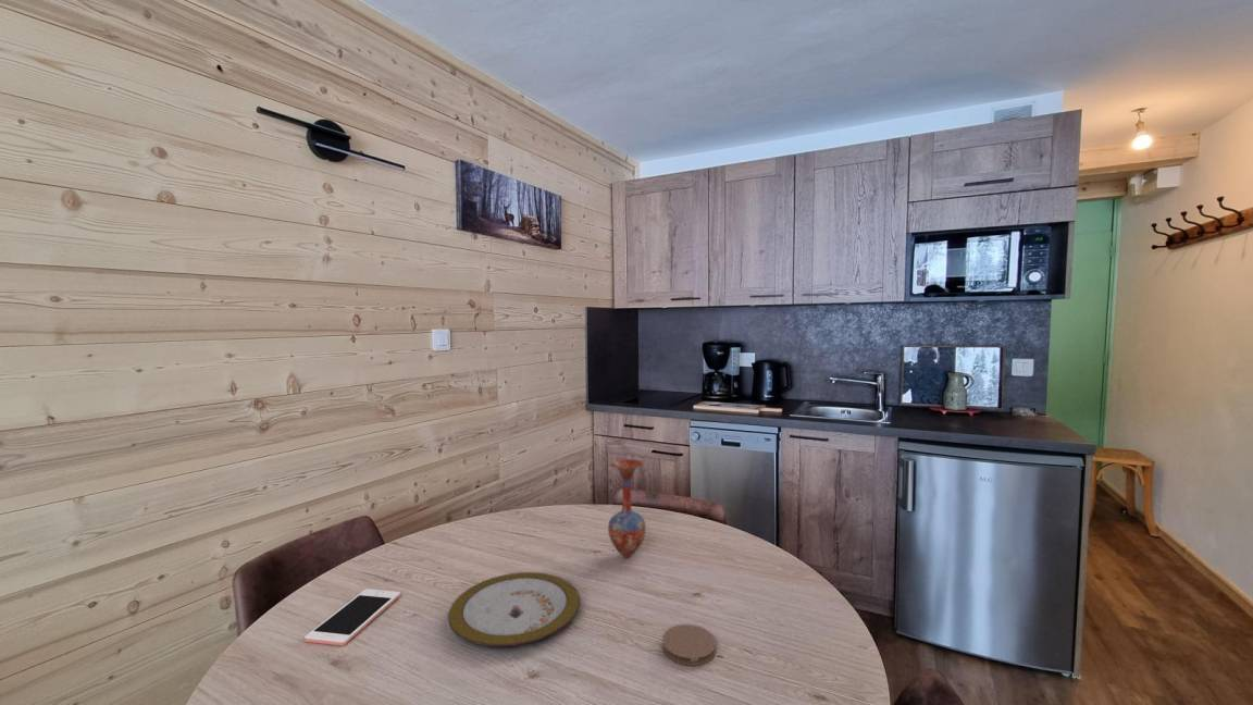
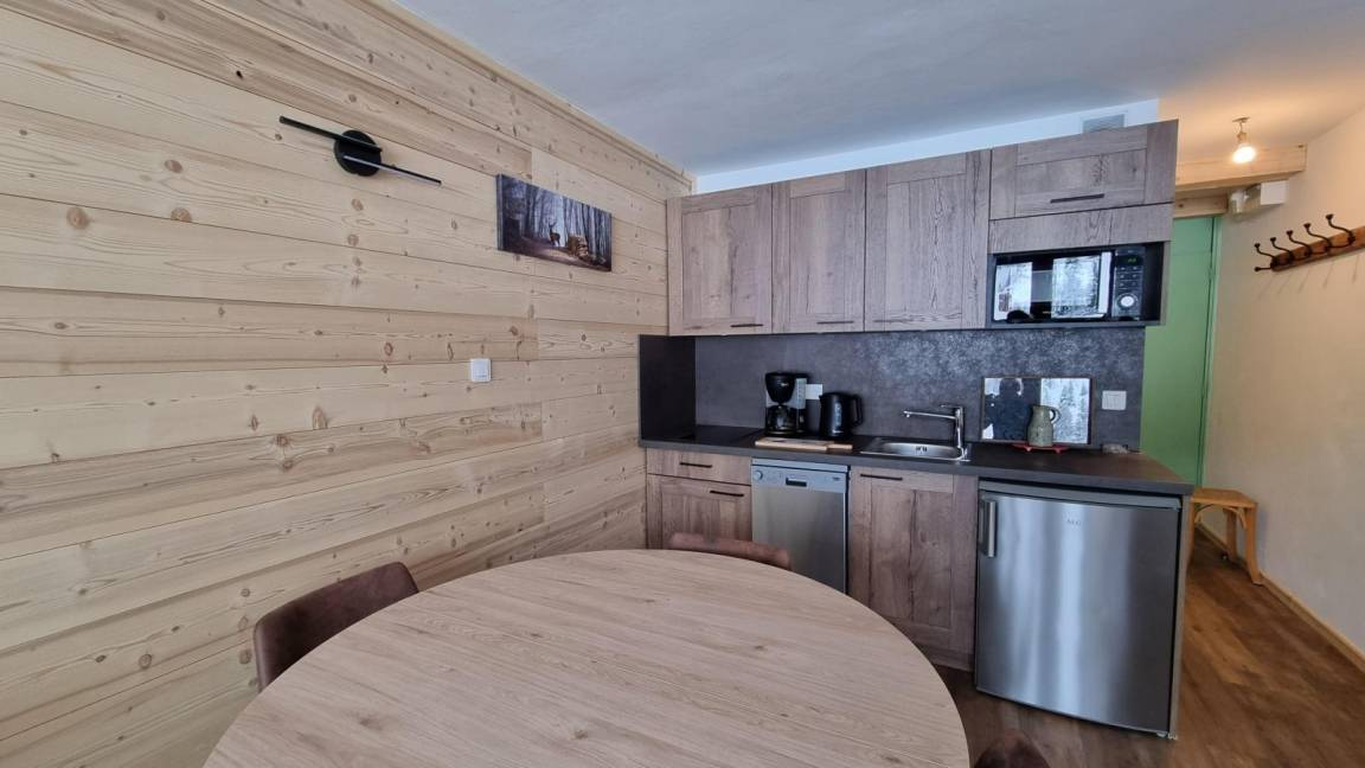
- vase (626, 510)
- coaster (688, 643)
- plate (516, 608)
- cell phone (356, 615)
